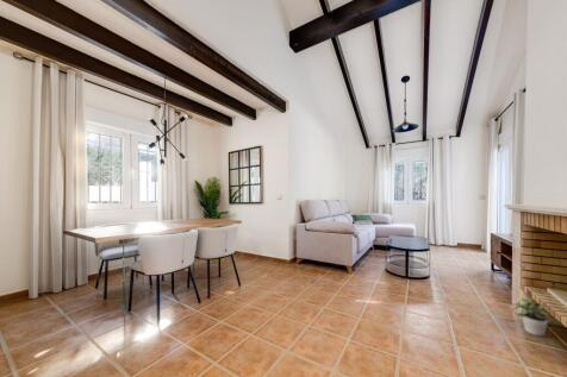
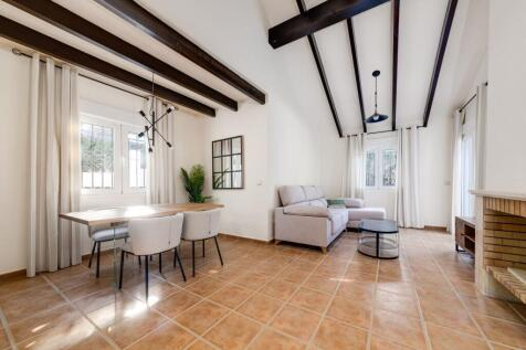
- potted plant (528, 314)
